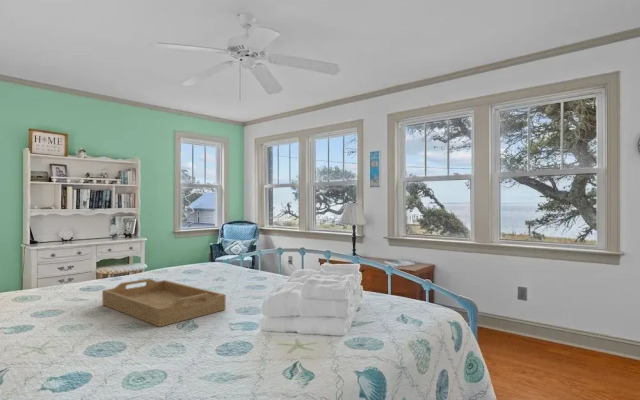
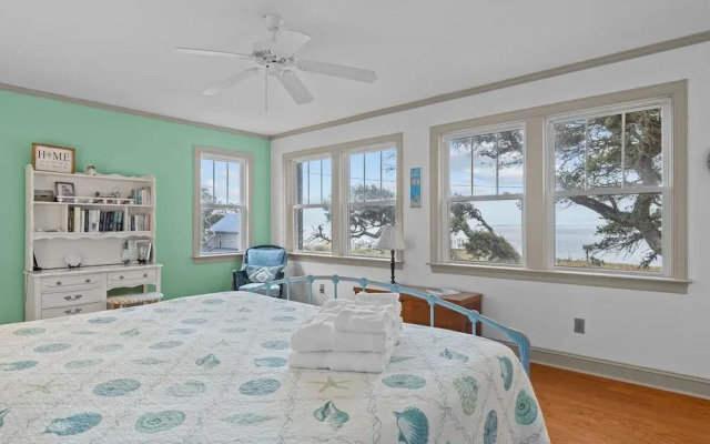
- serving tray (162, 297)
